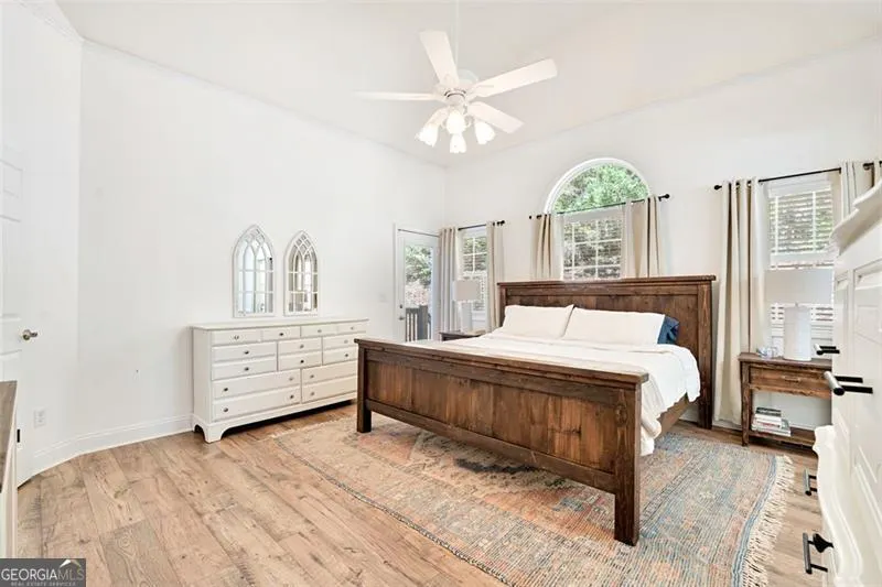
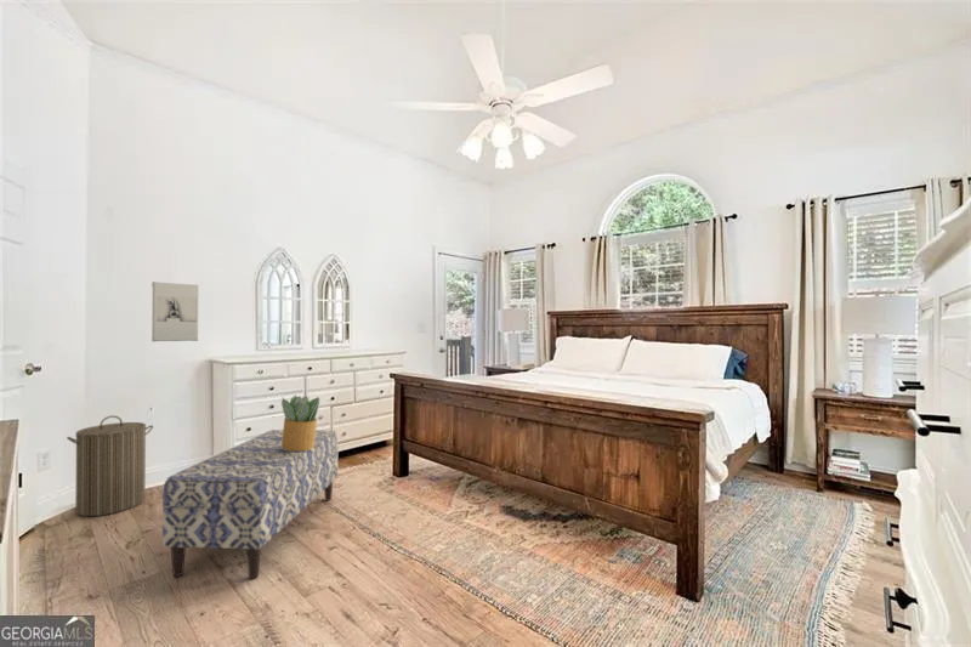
+ wall sculpture (176, 312)
+ laundry hamper (112, 460)
+ bench (266, 490)
+ potted plant (295, 422)
